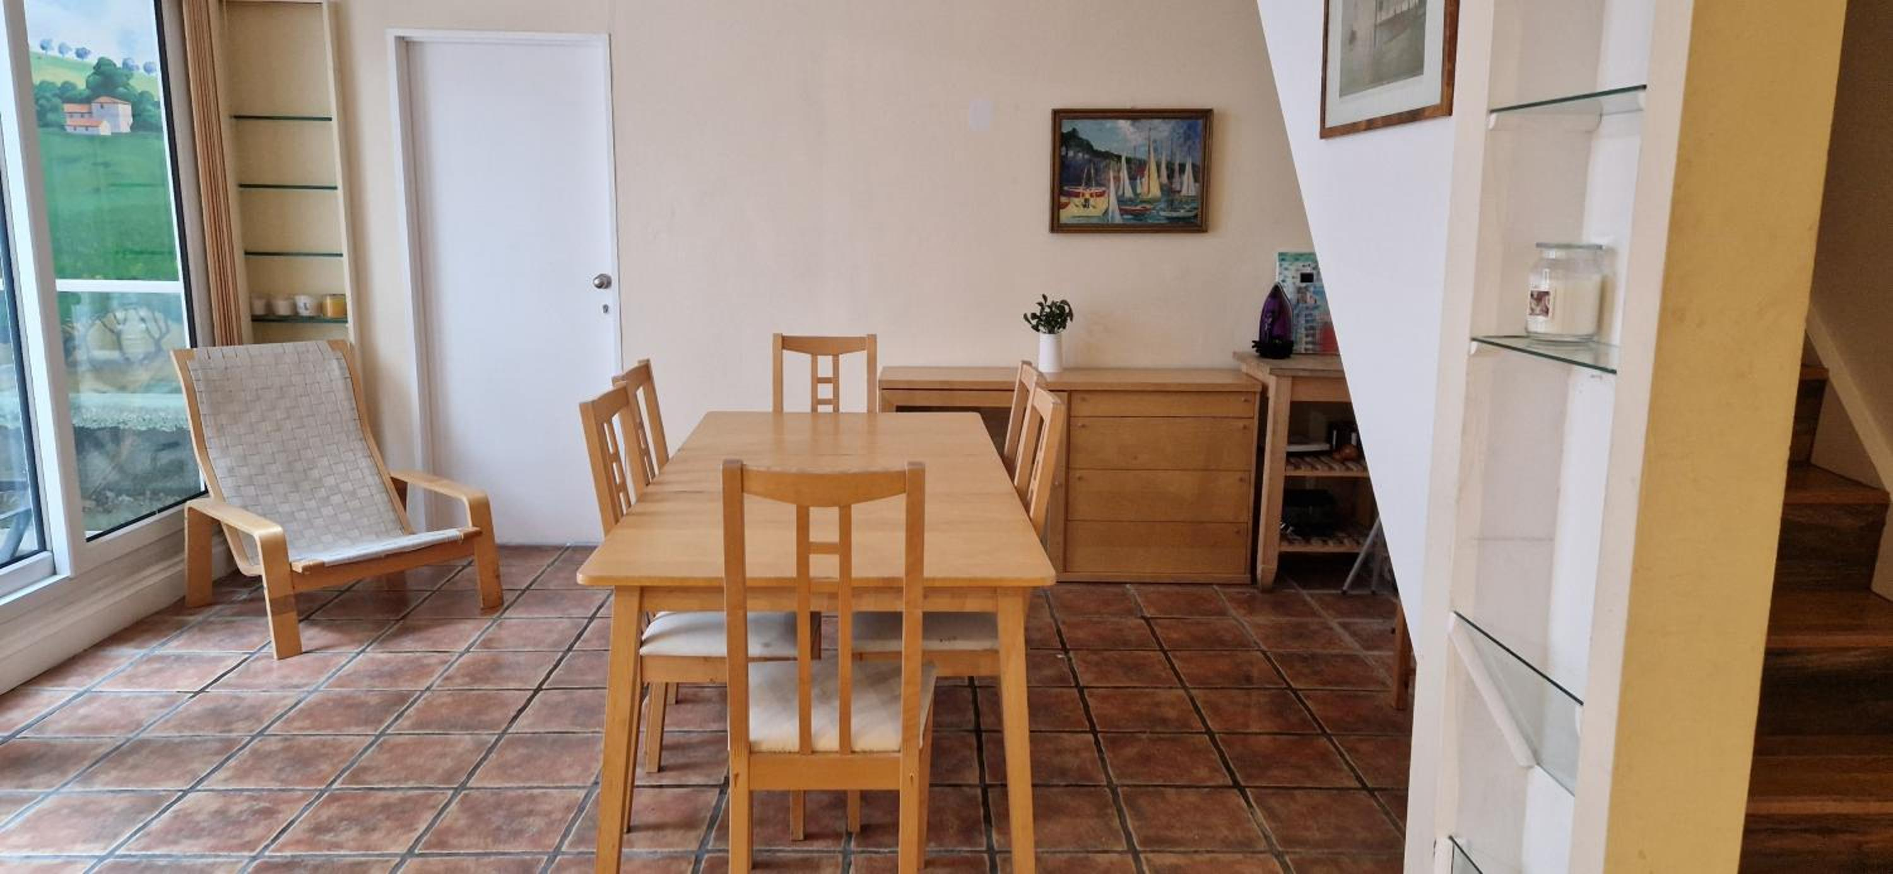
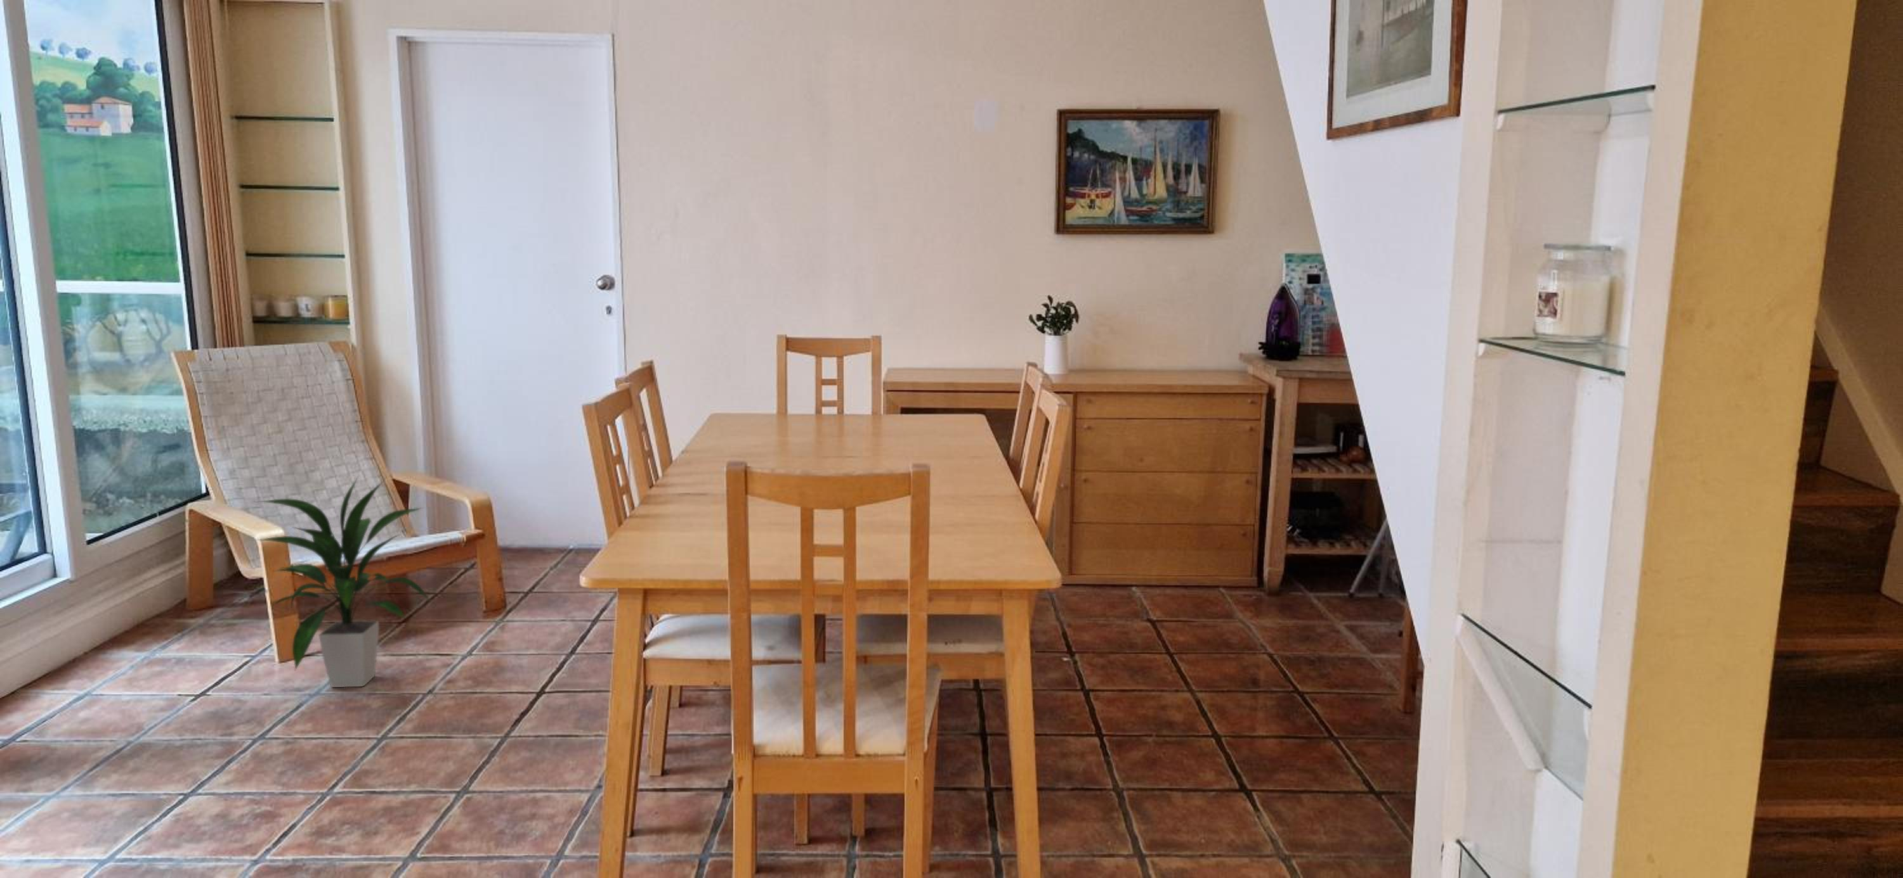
+ indoor plant (339, 582)
